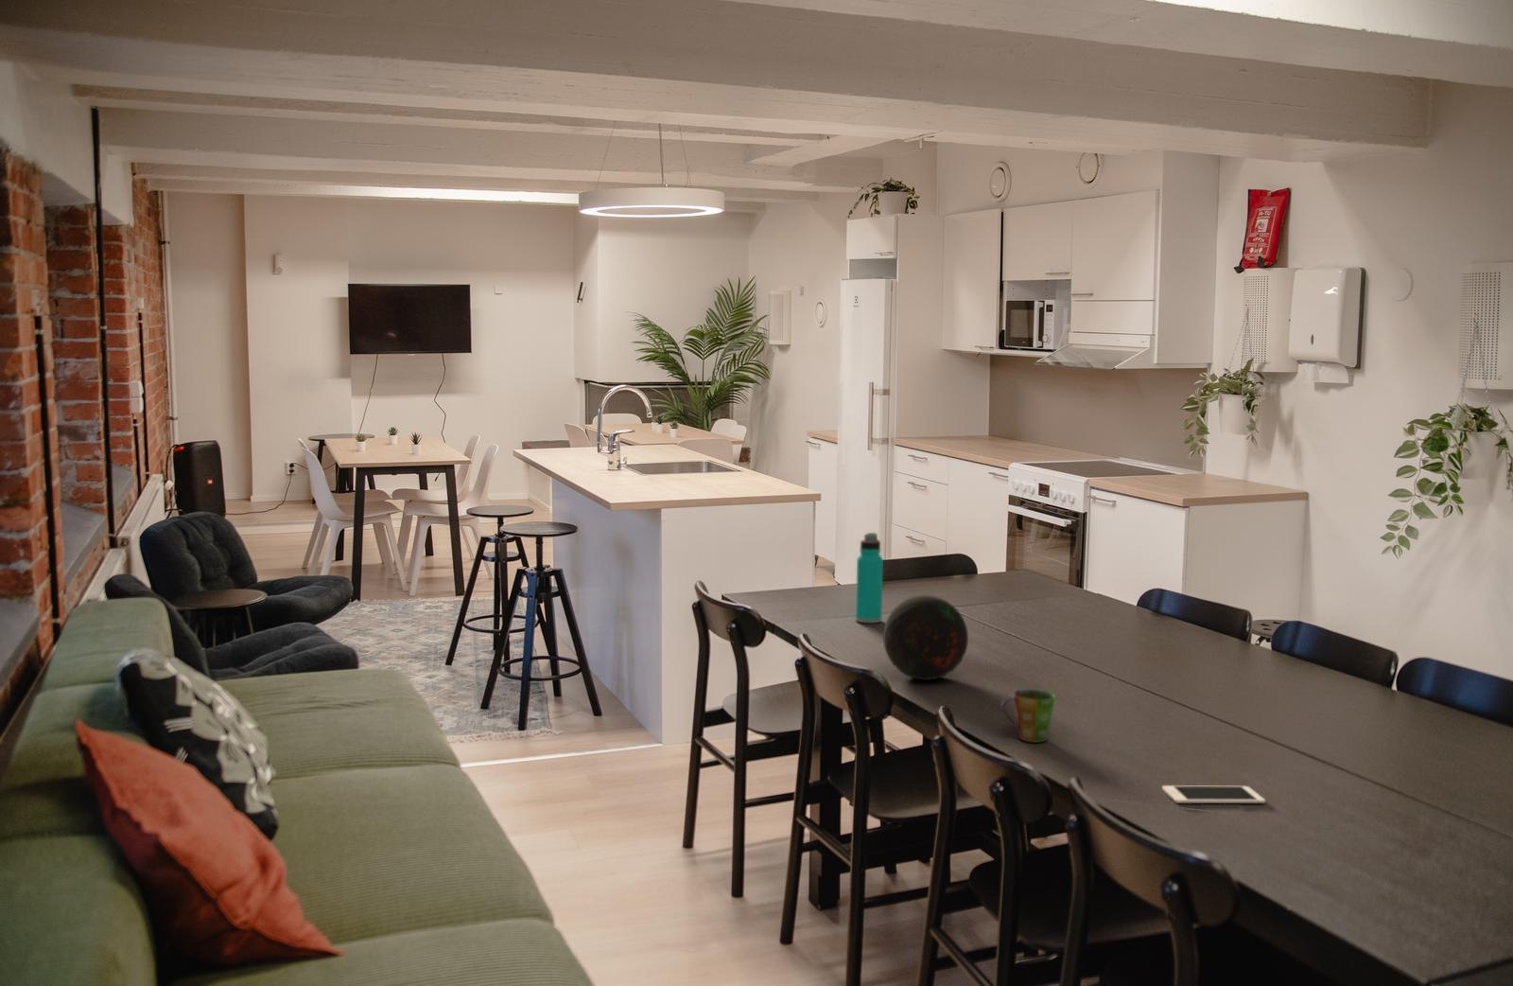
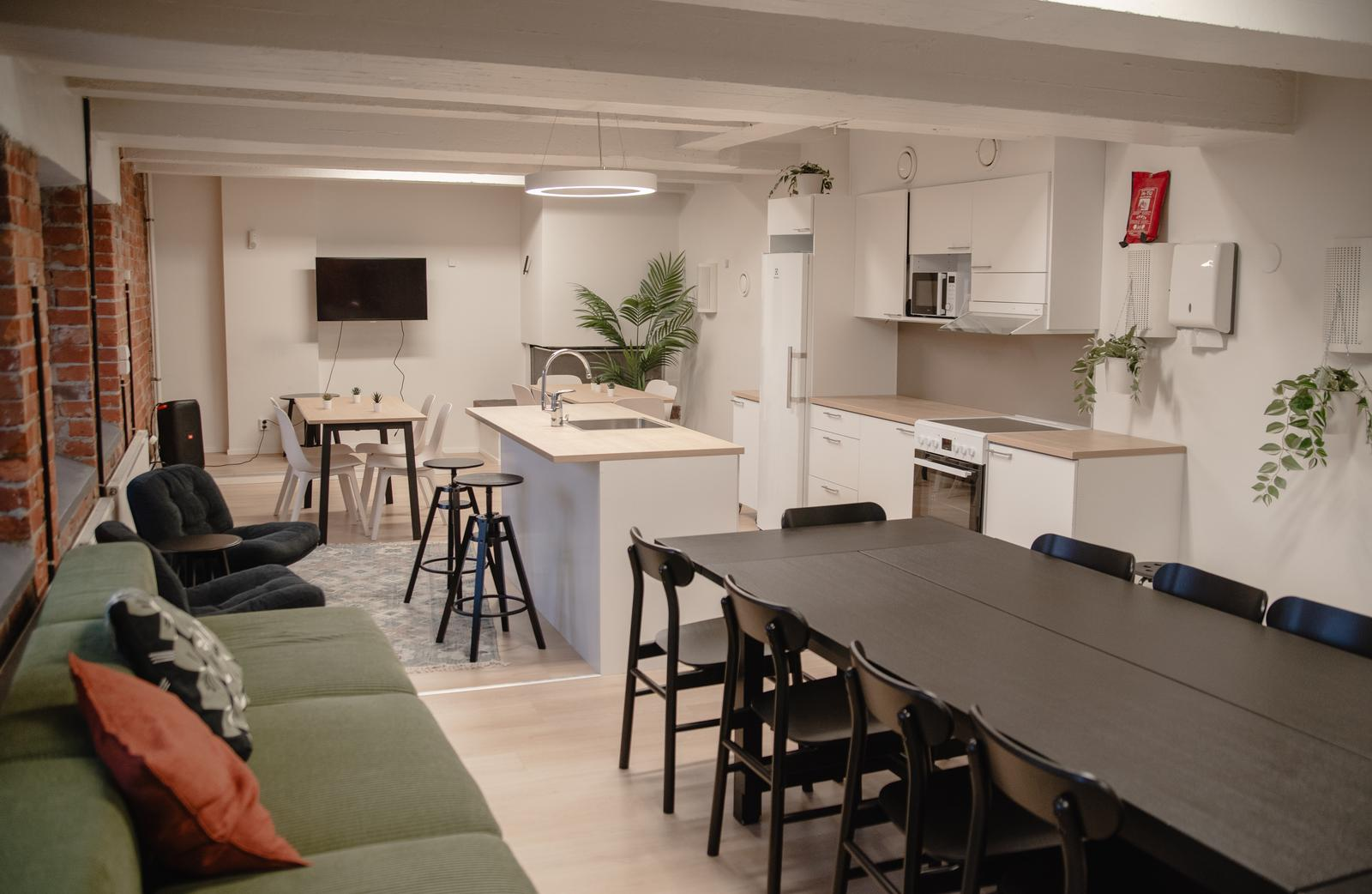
- cell phone (1212, 794)
- water bottle (869, 577)
- cup (1027, 716)
- decorative orb (925, 636)
